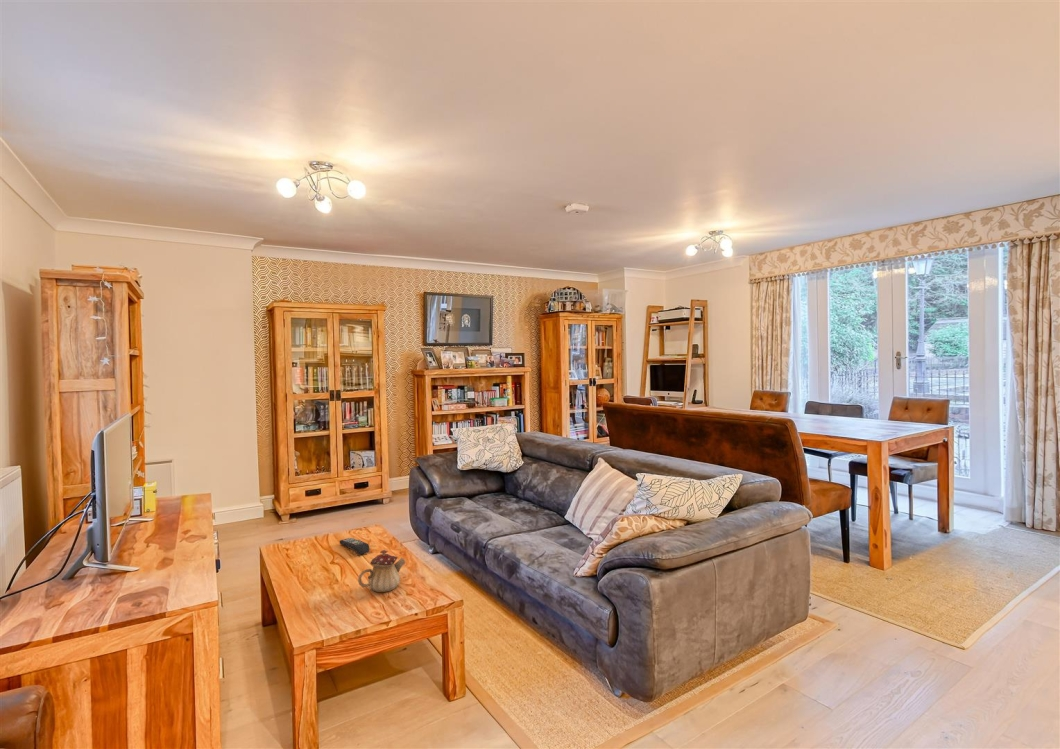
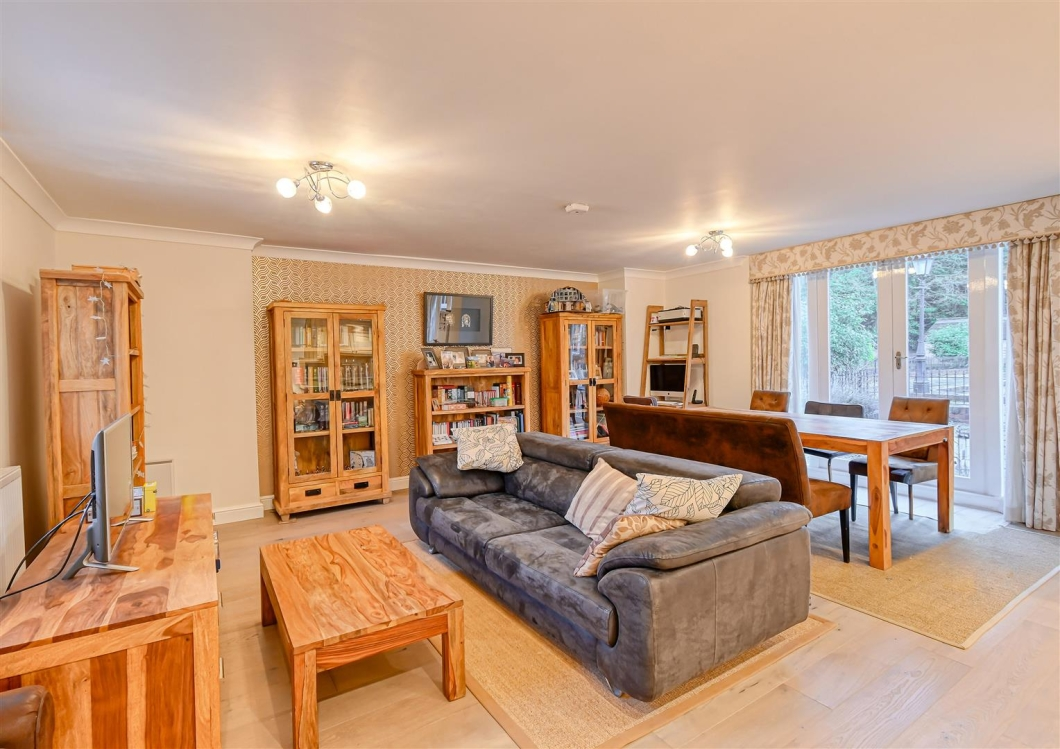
- teapot (382, 569)
- remote control (354, 544)
